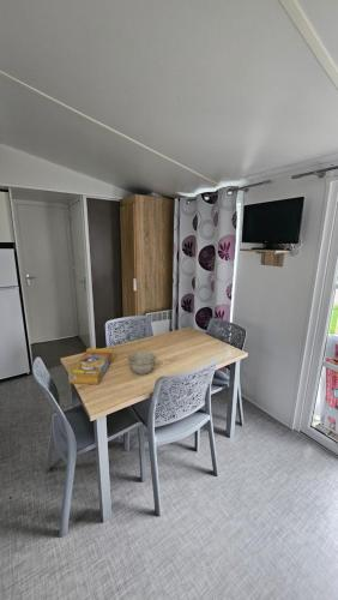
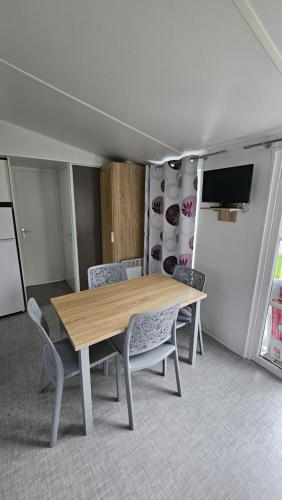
- bowl (141, 365)
- cereal box (92, 364)
